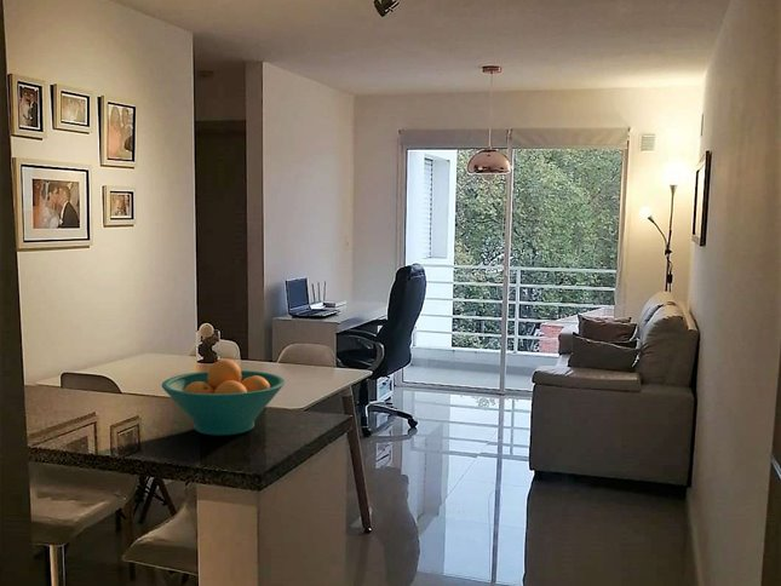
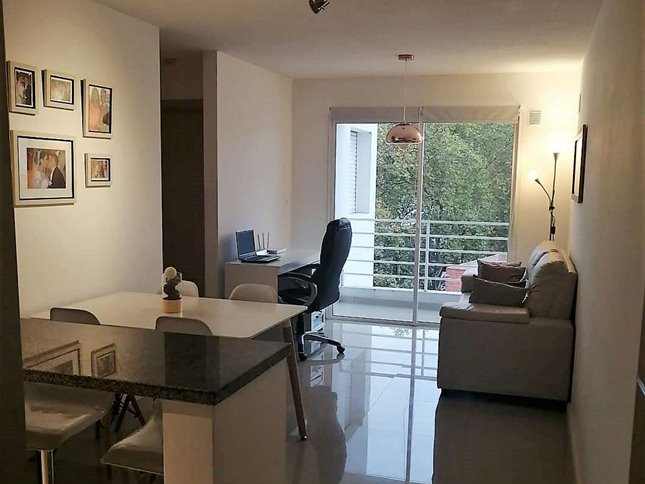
- fruit bowl (224, 393)
